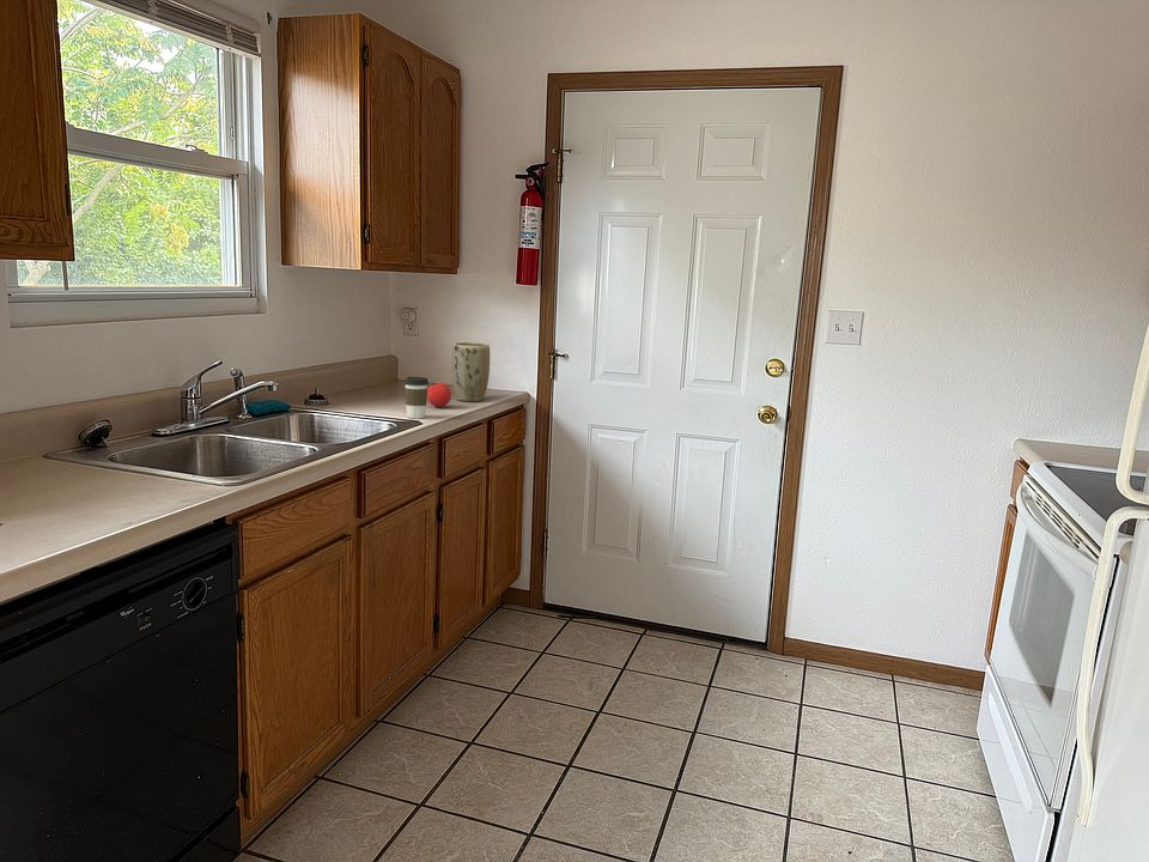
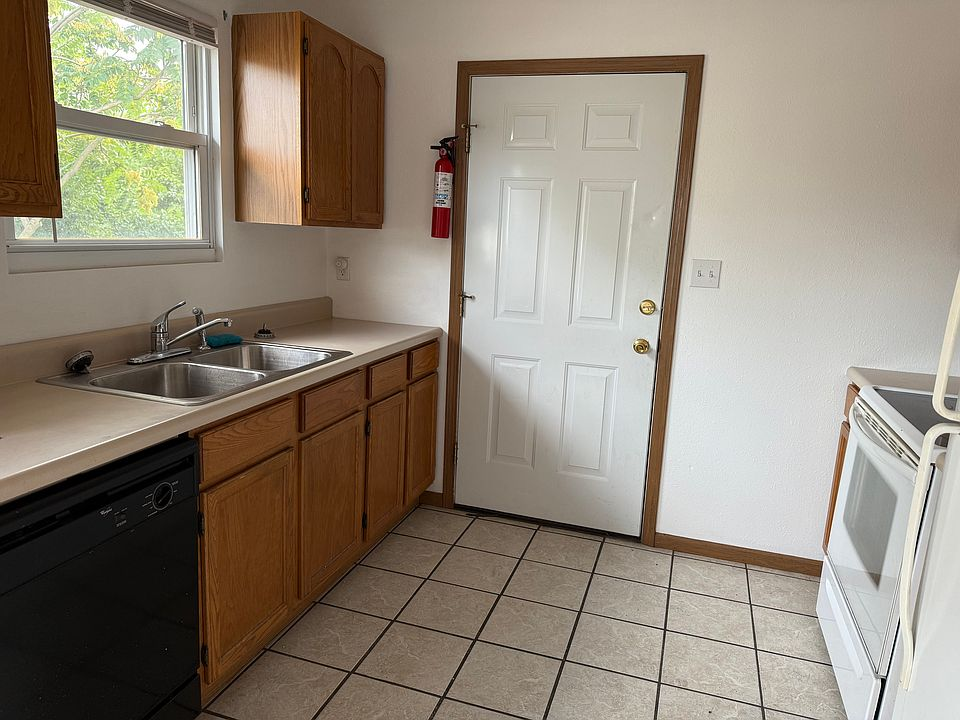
- fruit (438, 395)
- plant pot (470, 371)
- coffee cup (415, 397)
